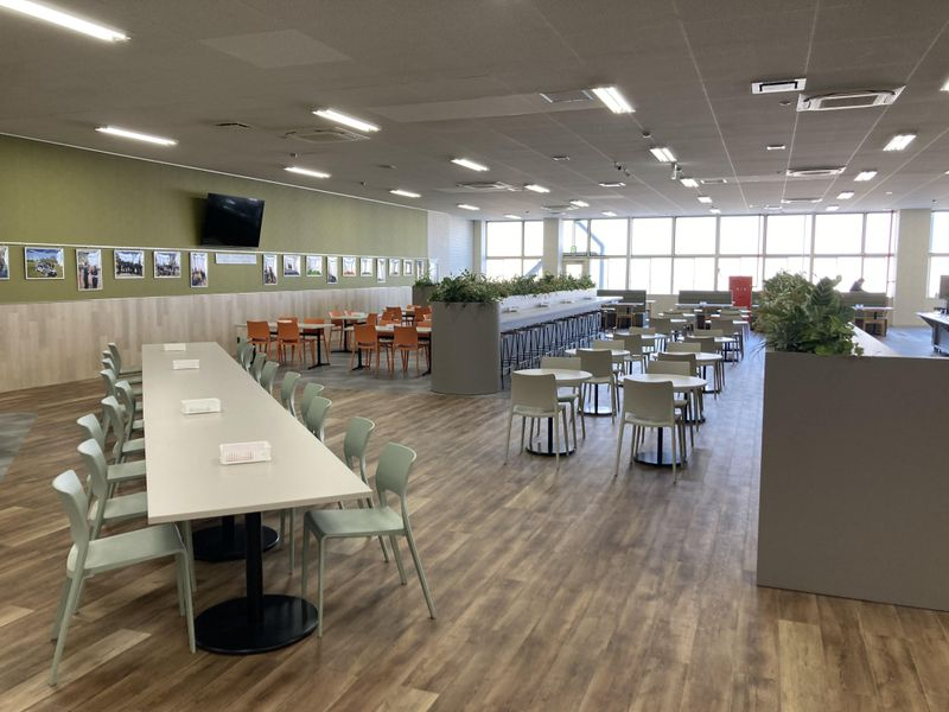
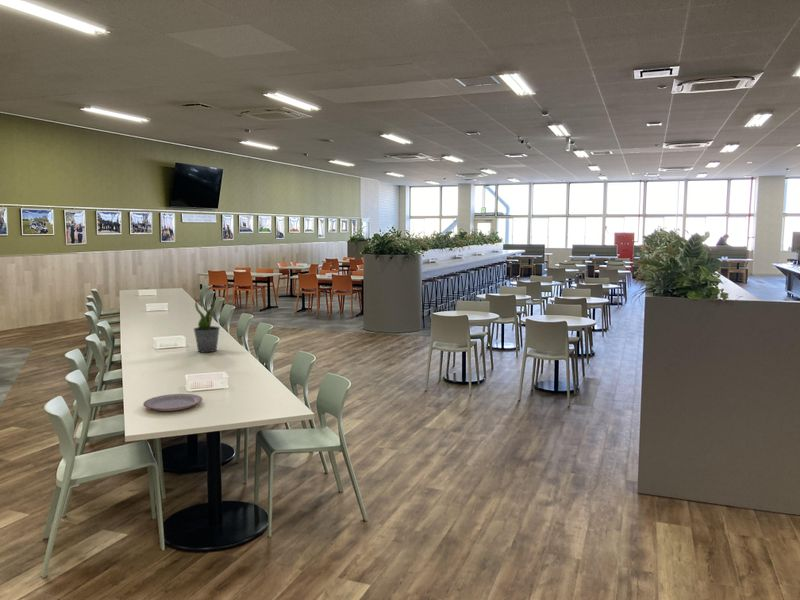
+ potted plant (206, 323)
+ plate (173, 403)
